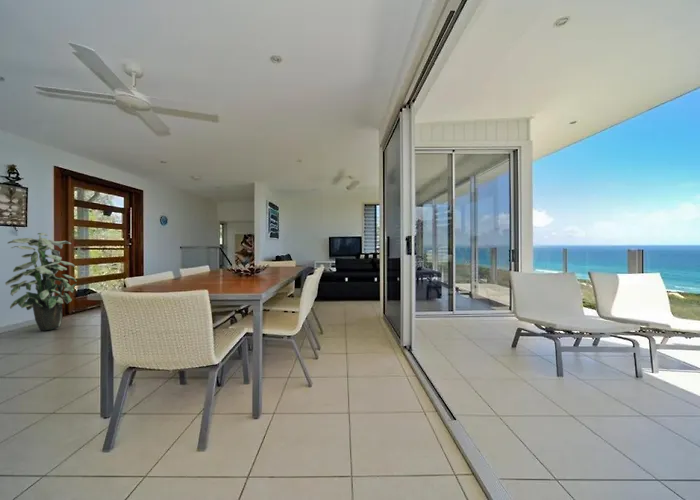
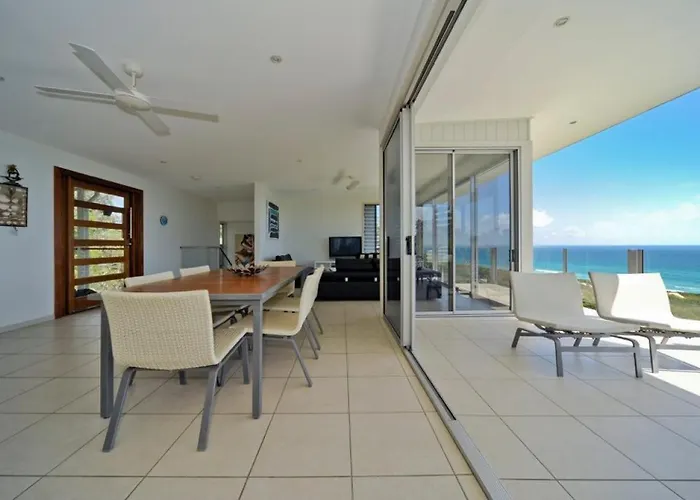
- indoor plant (43, 281)
